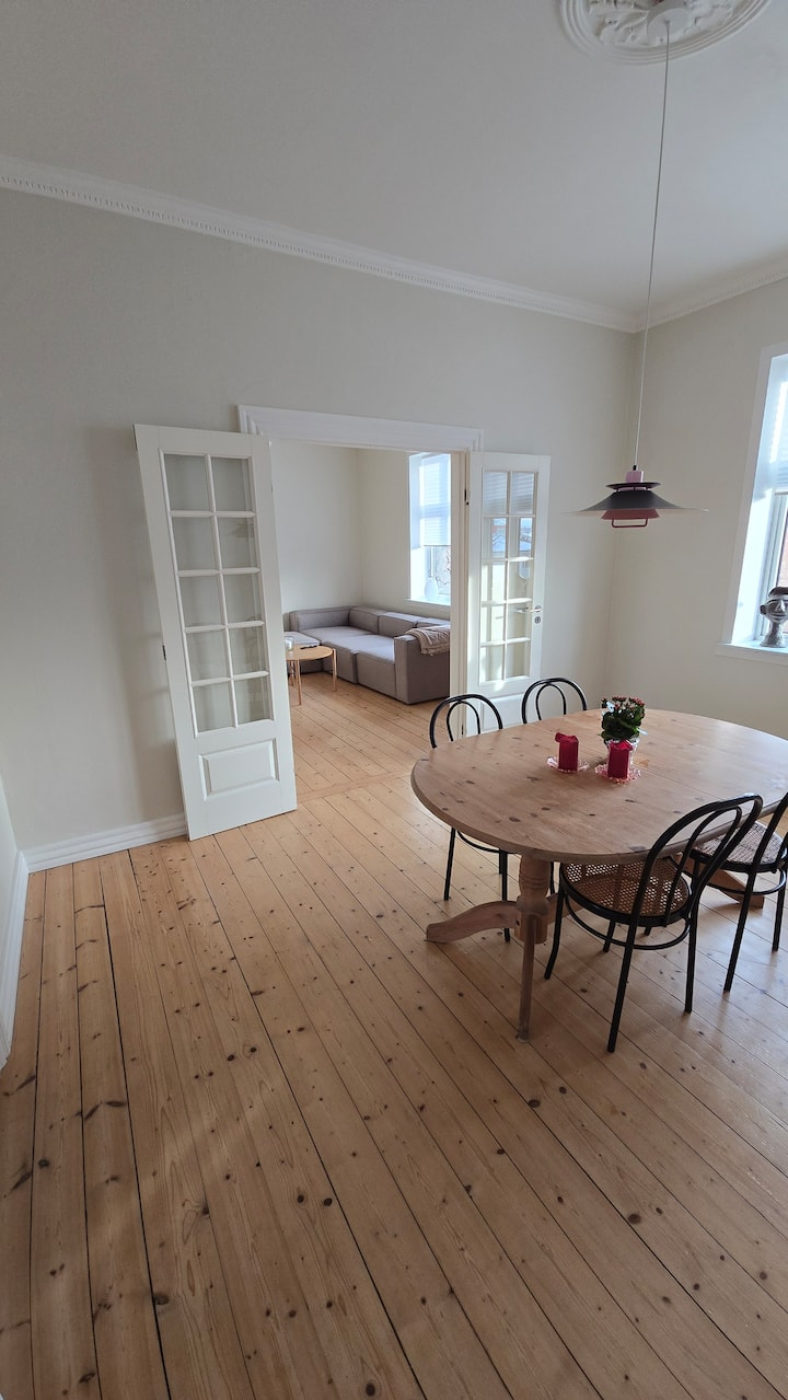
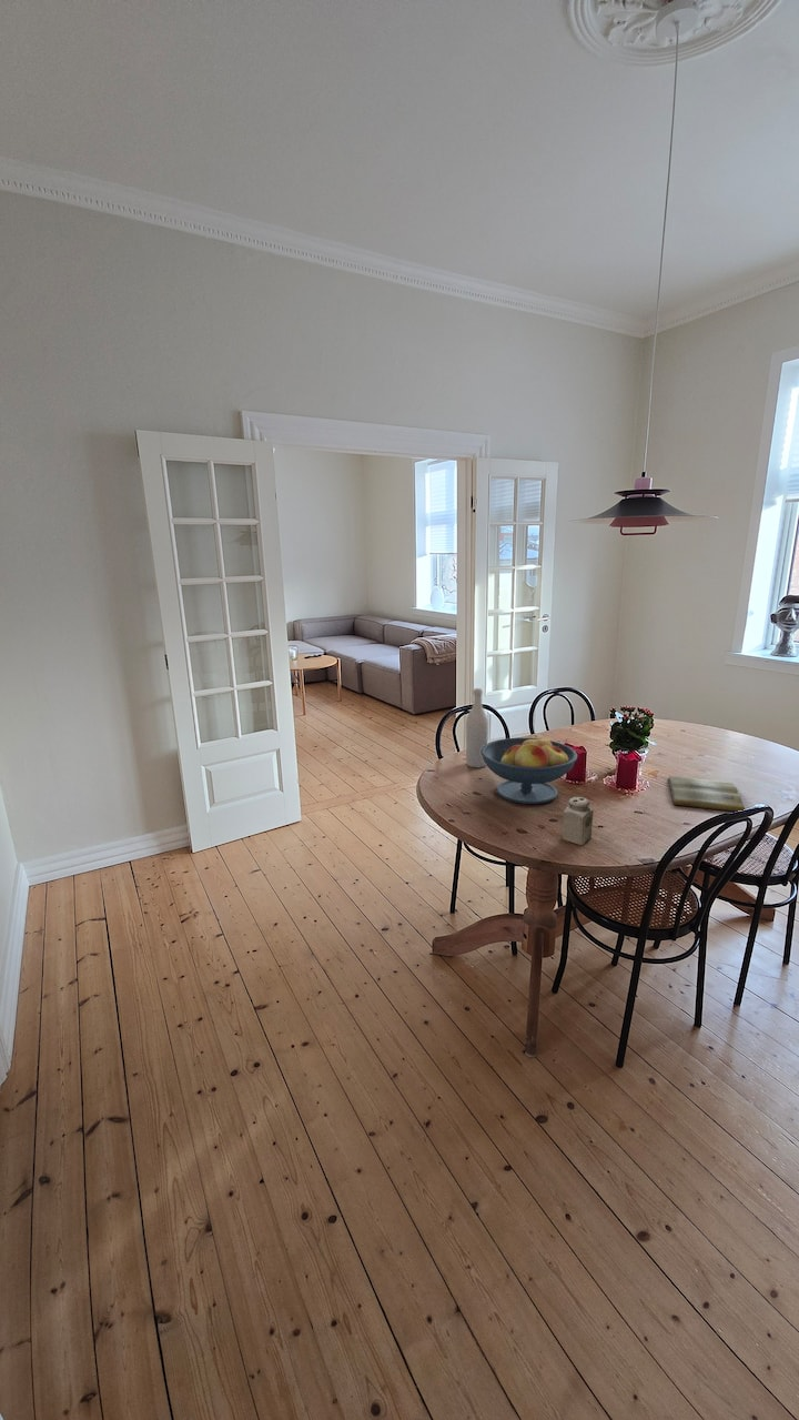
+ salt shaker (577, 818)
+ fruit bowl (527, 765)
+ wine bottle (477, 727)
+ book (704, 790)
